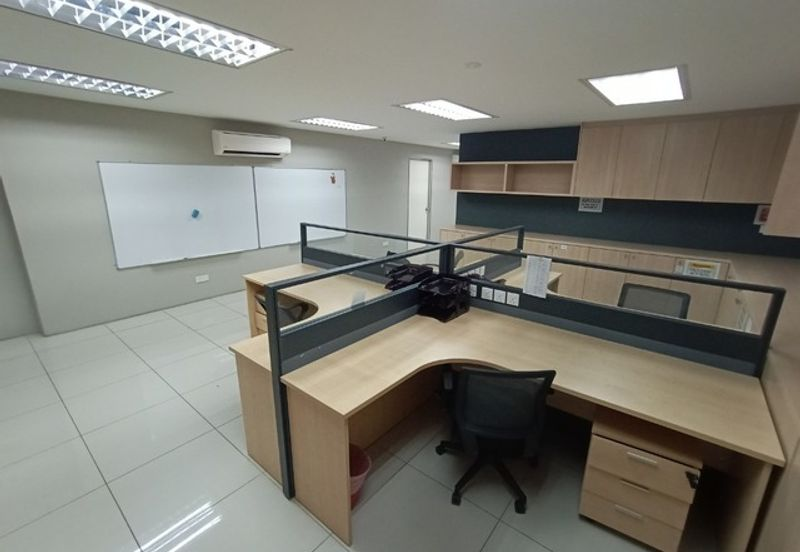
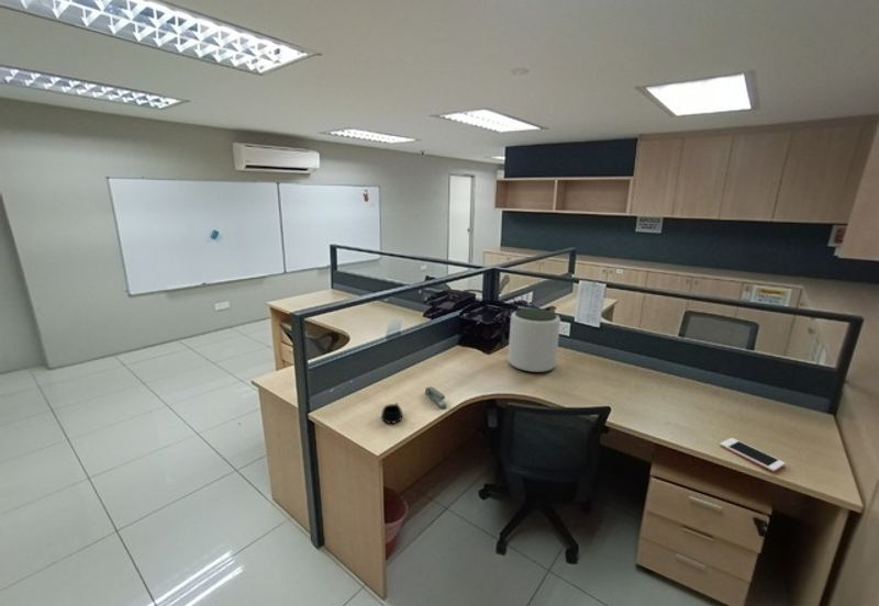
+ stapler (435, 394)
+ mug (392, 412)
+ plant pot (533, 339)
+ cell phone (750, 453)
